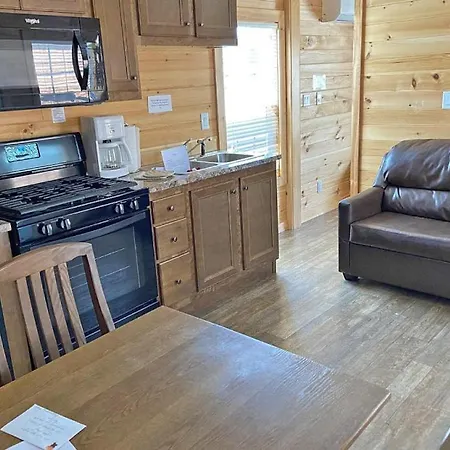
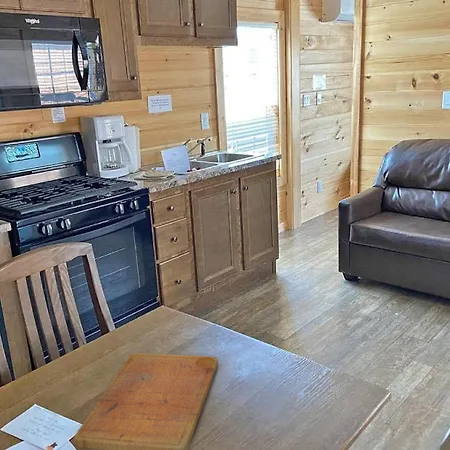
+ cutting board (154, 396)
